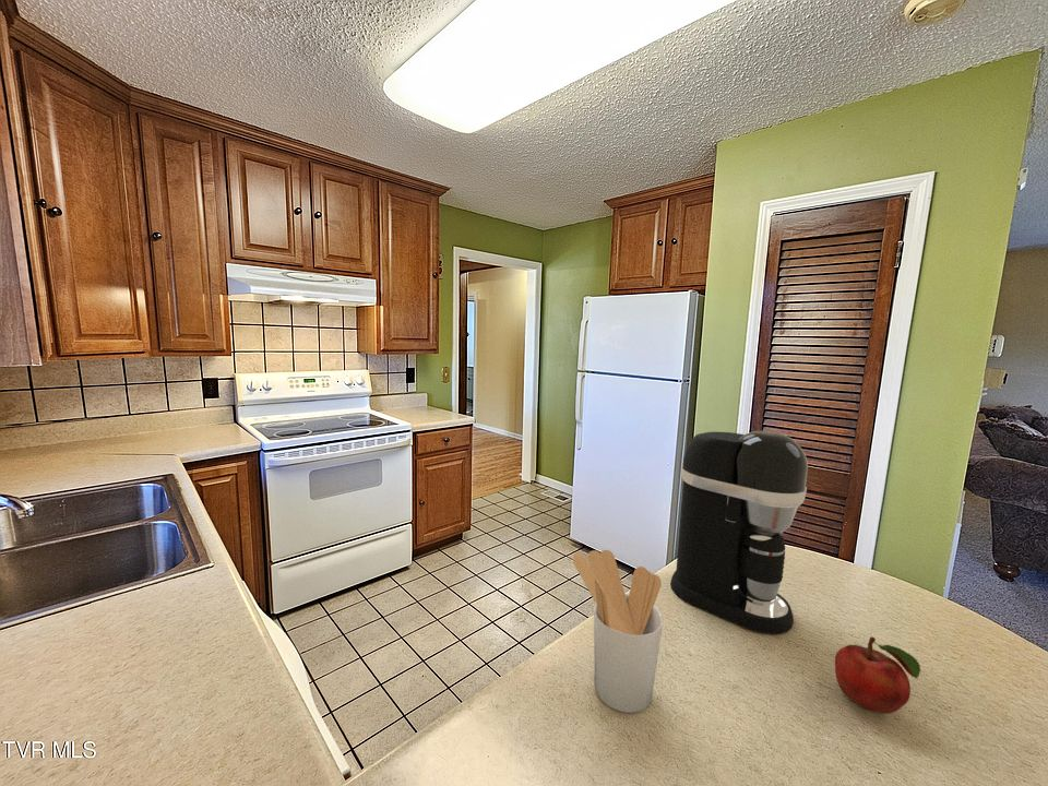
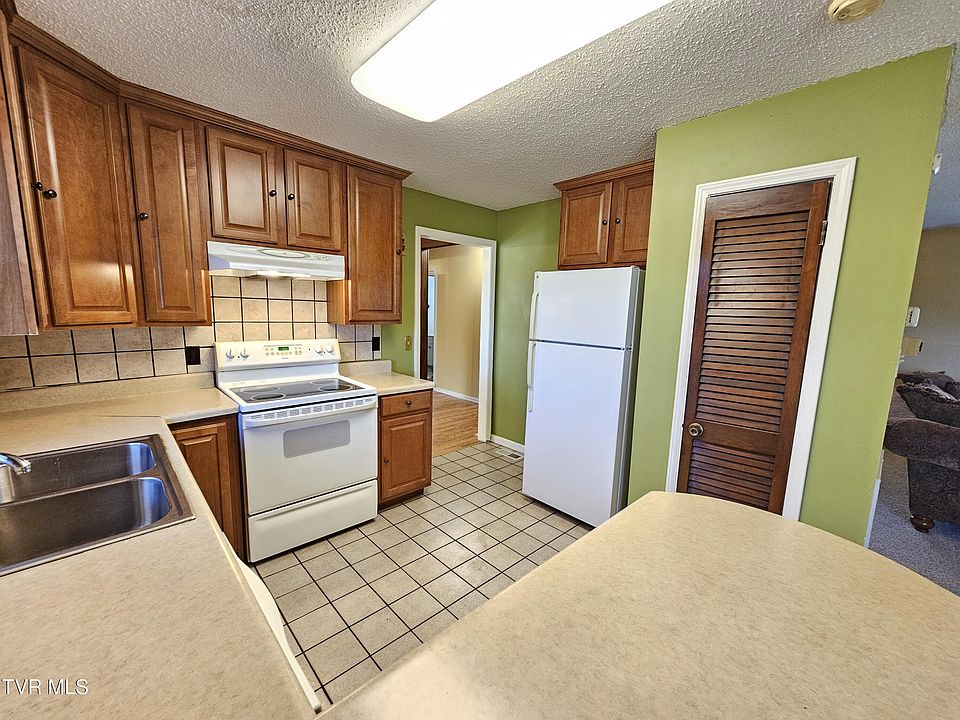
- fruit (876, 672)
- utensil holder (614, 622)
- coffee maker (736, 516)
